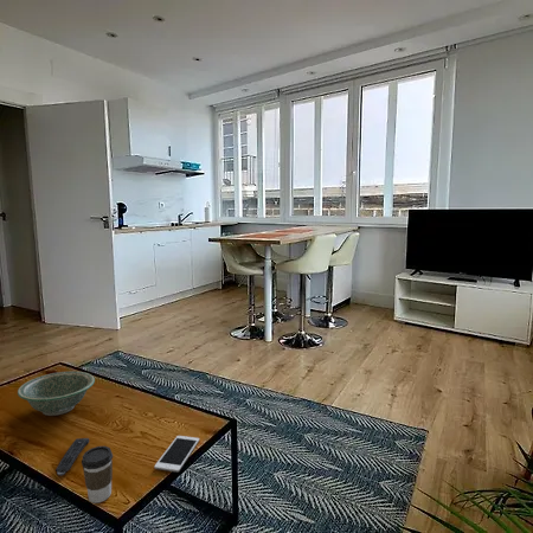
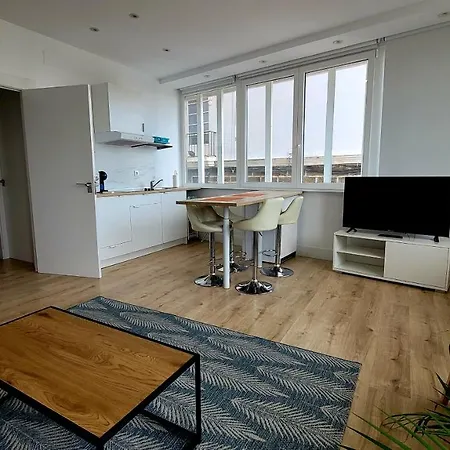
- bowl (58, 396)
- remote control (72, 455)
- cell phone (178, 452)
- coffee cup (98, 474)
